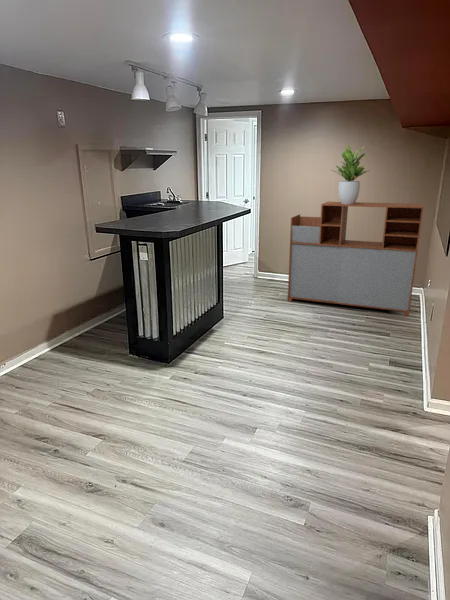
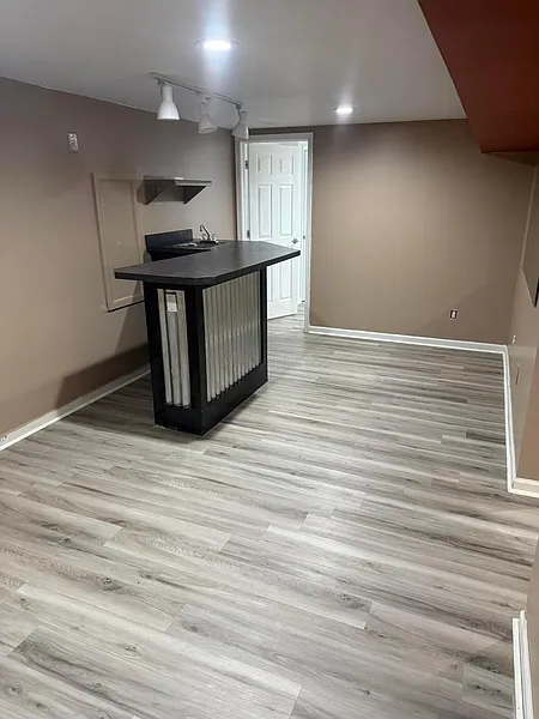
- potted plant (351, 173)
- storage cabinet (351, 255)
